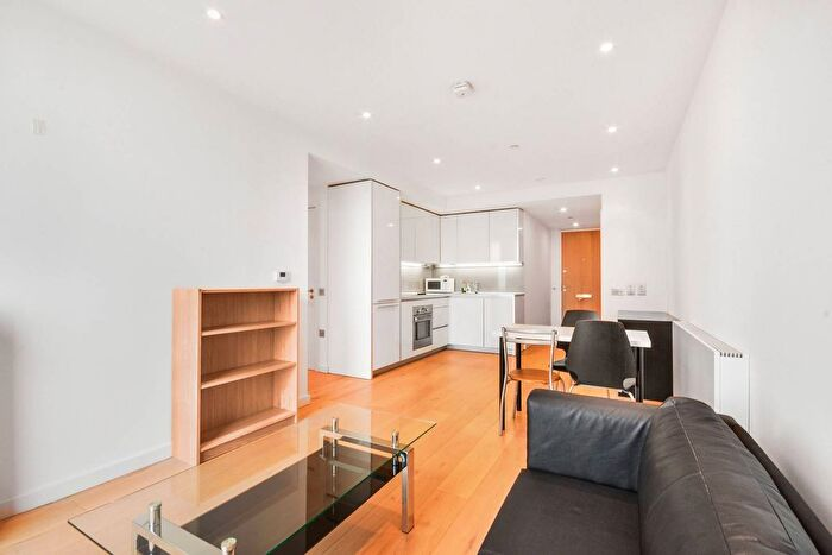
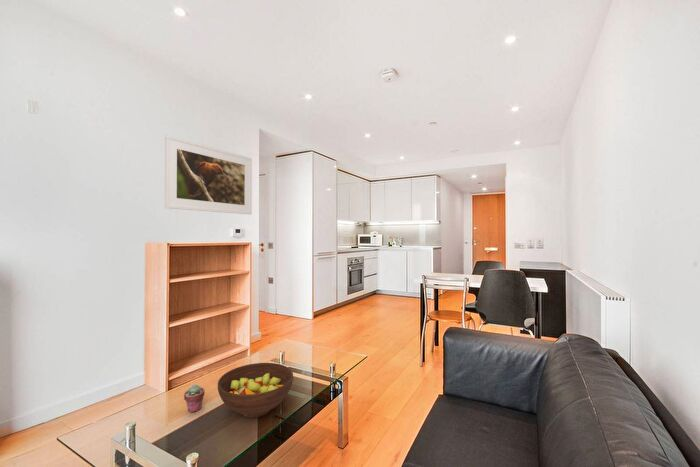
+ potted succulent (194, 396)
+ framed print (213, 179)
+ fruit bowl (256, 393)
